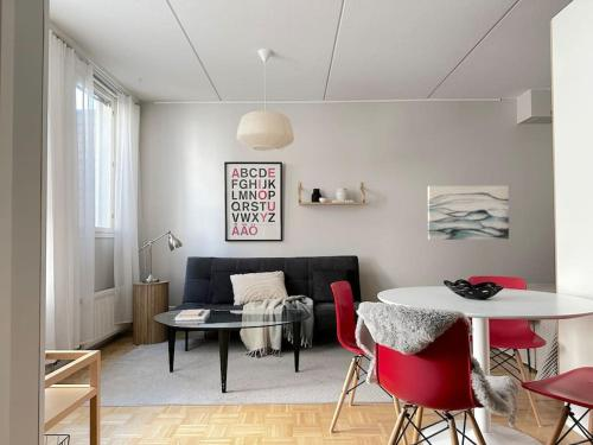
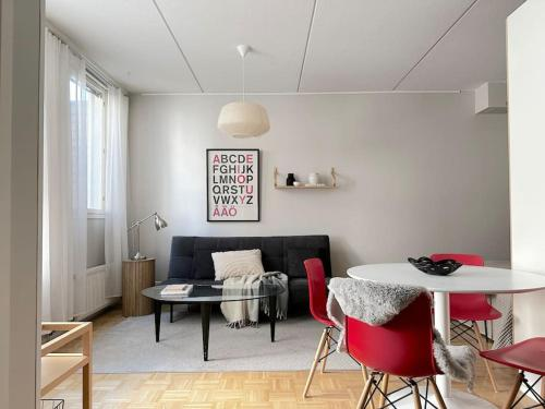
- wall art (467, 212)
